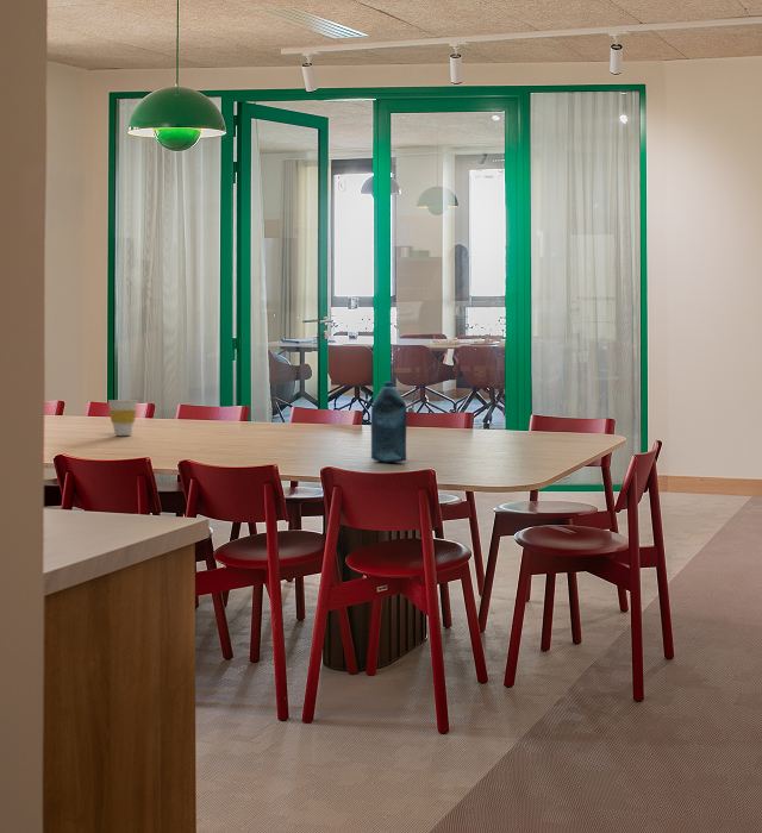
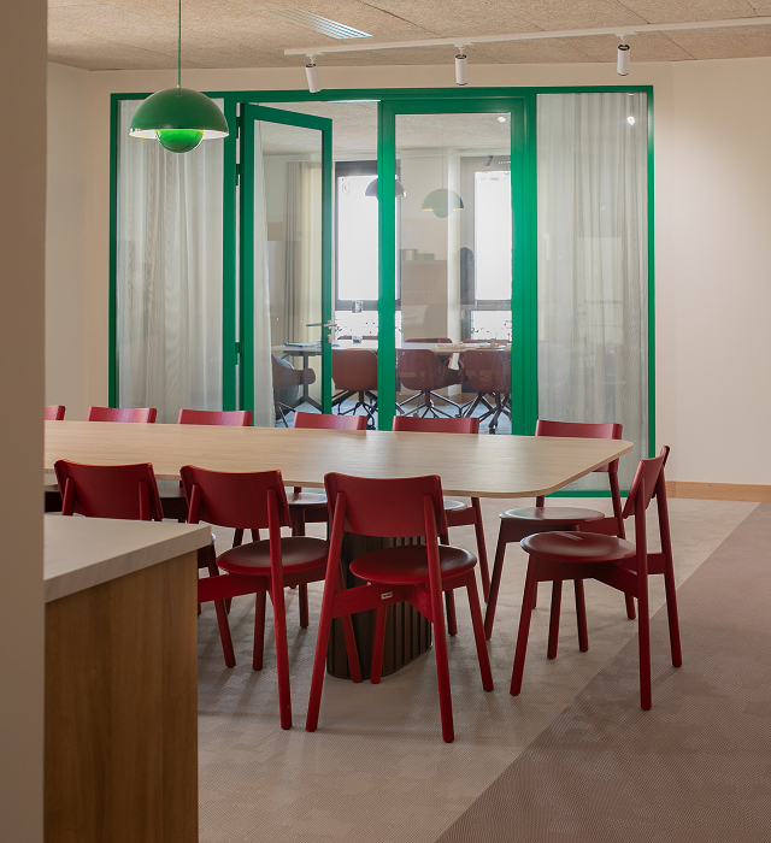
- cup (123, 418)
- bottle (388, 421)
